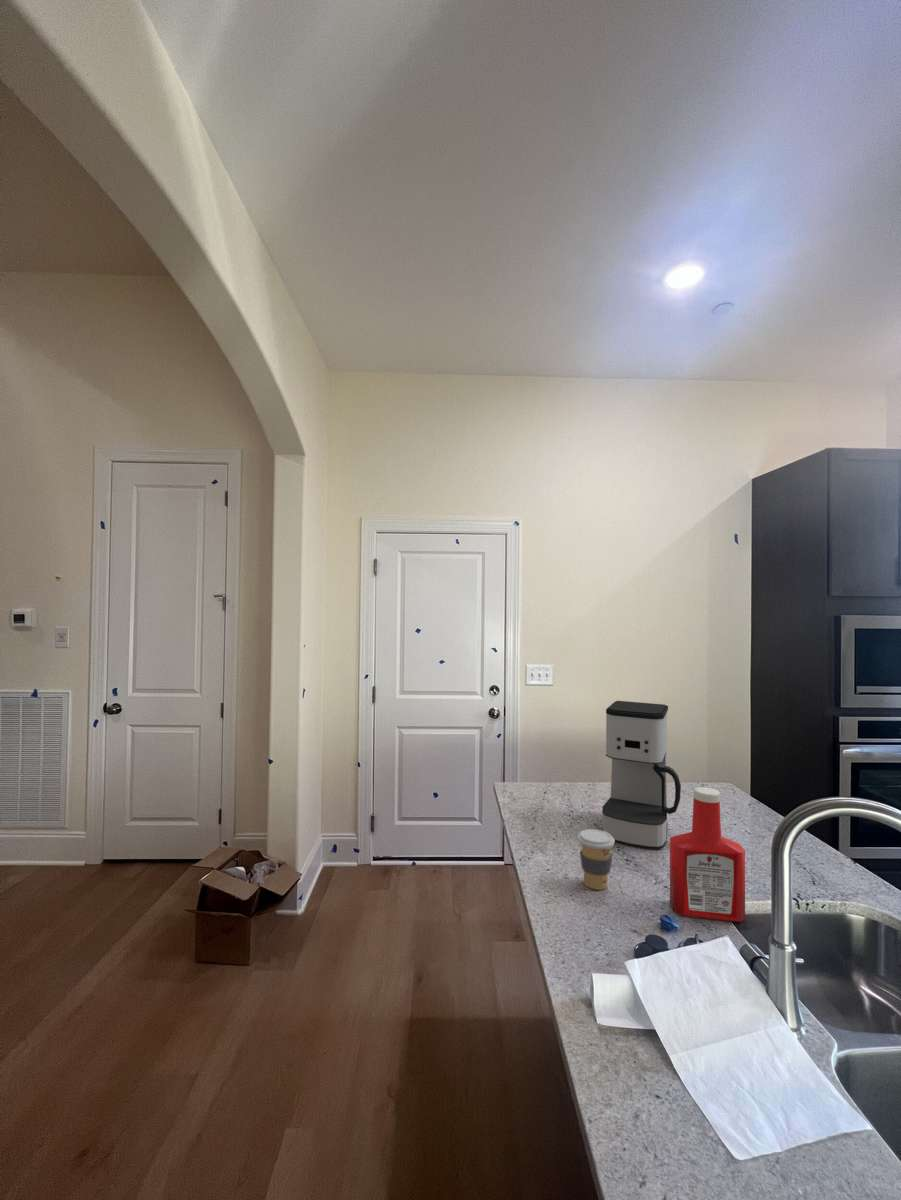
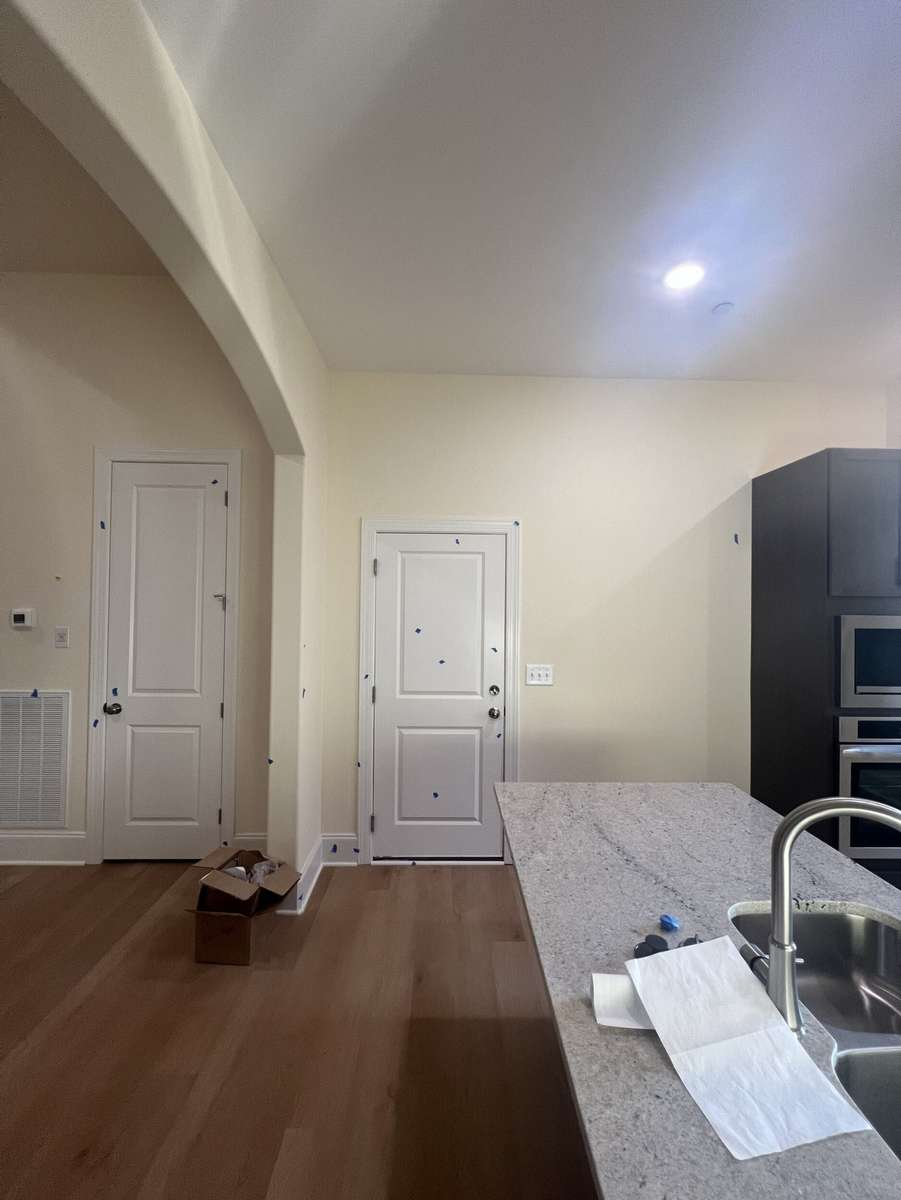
- coffee cup (595, 859)
- soap bottle (706, 850)
- coffee maker (641, 770)
